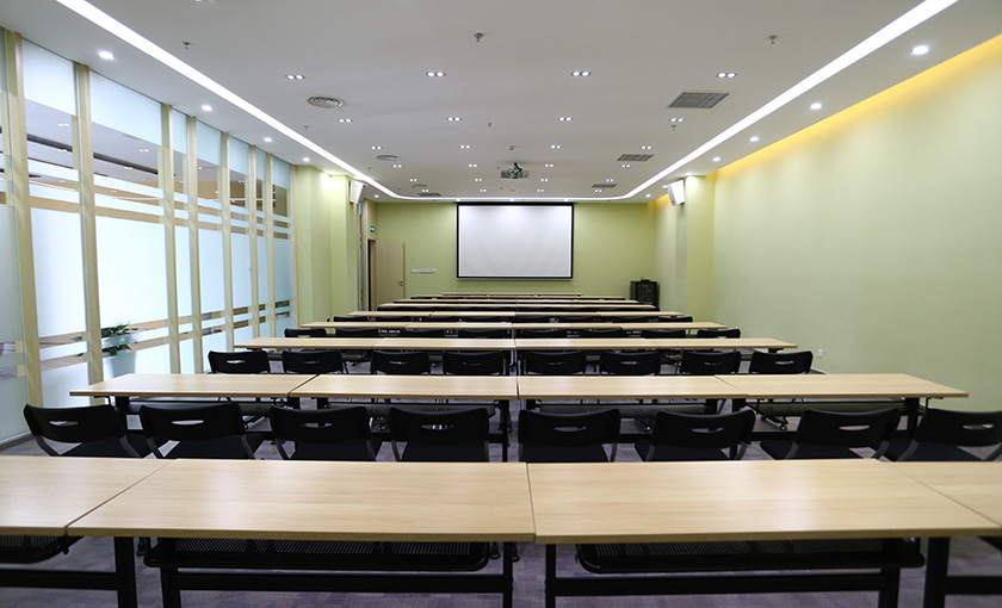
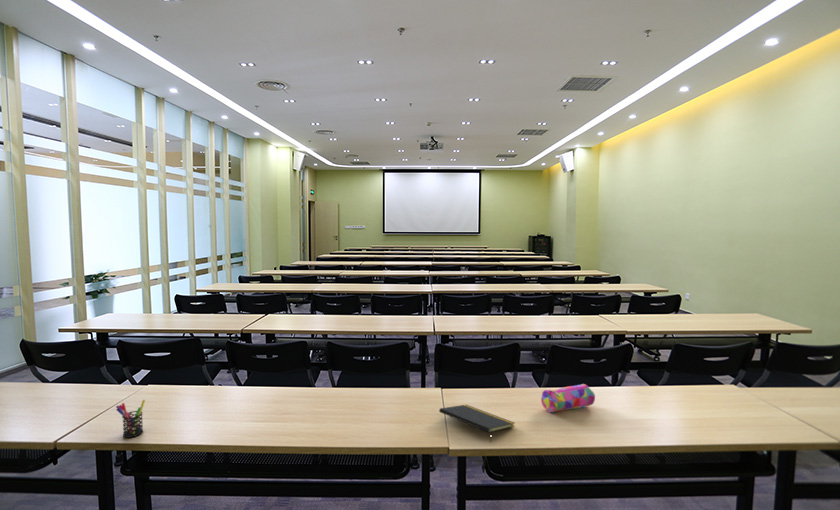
+ pencil case (567, 397)
+ pen holder (132, 417)
+ notepad (476, 417)
